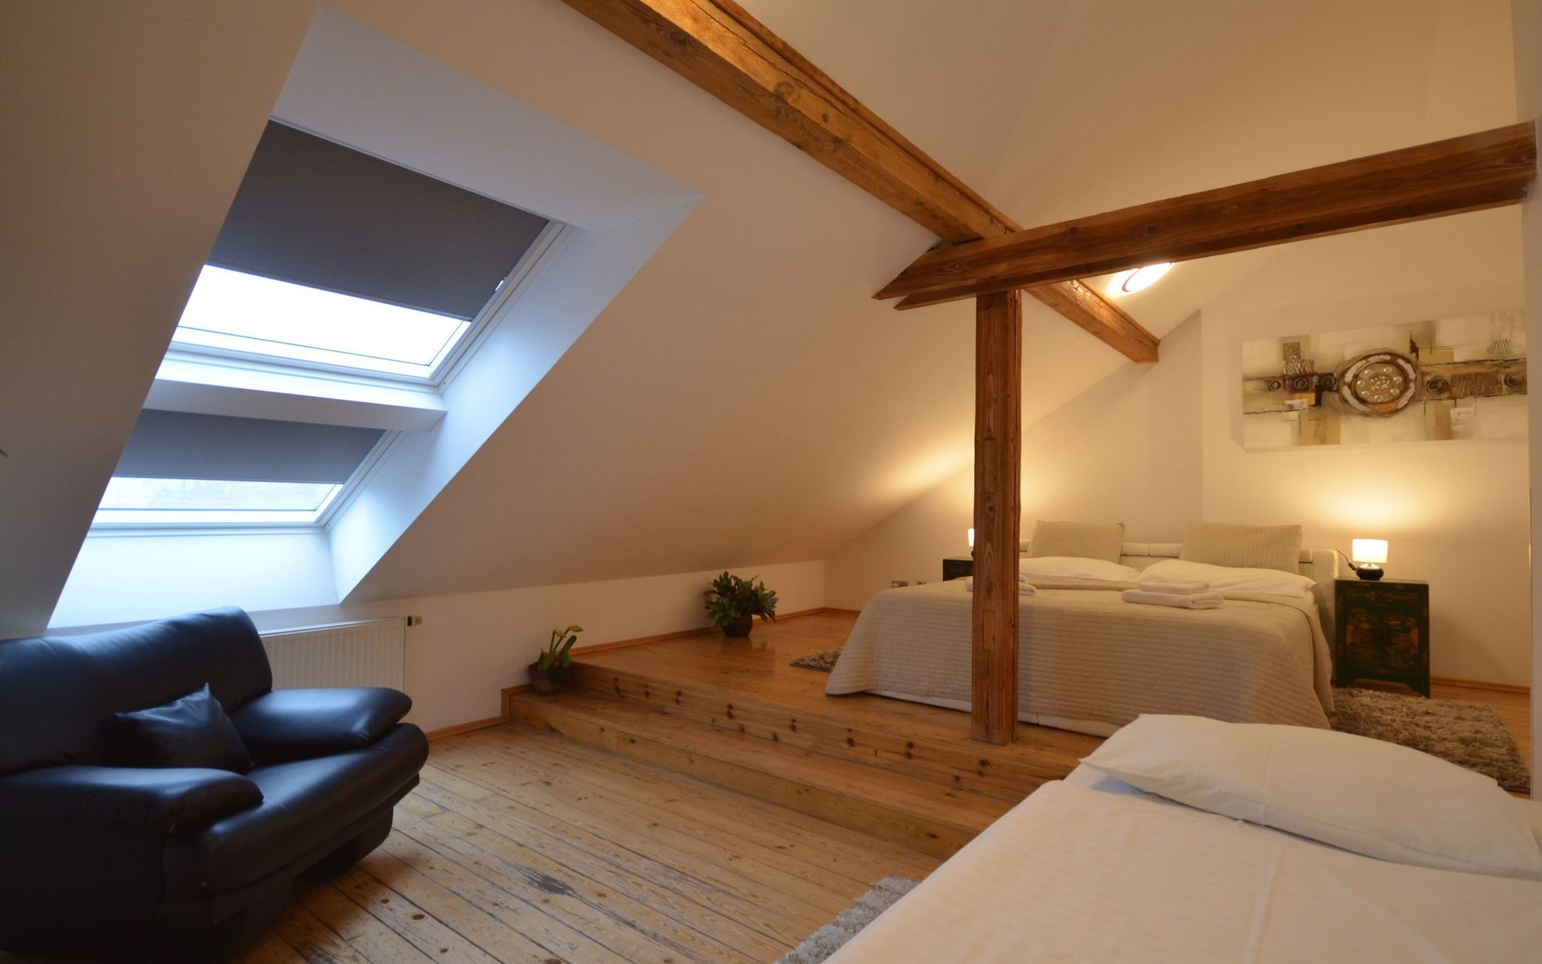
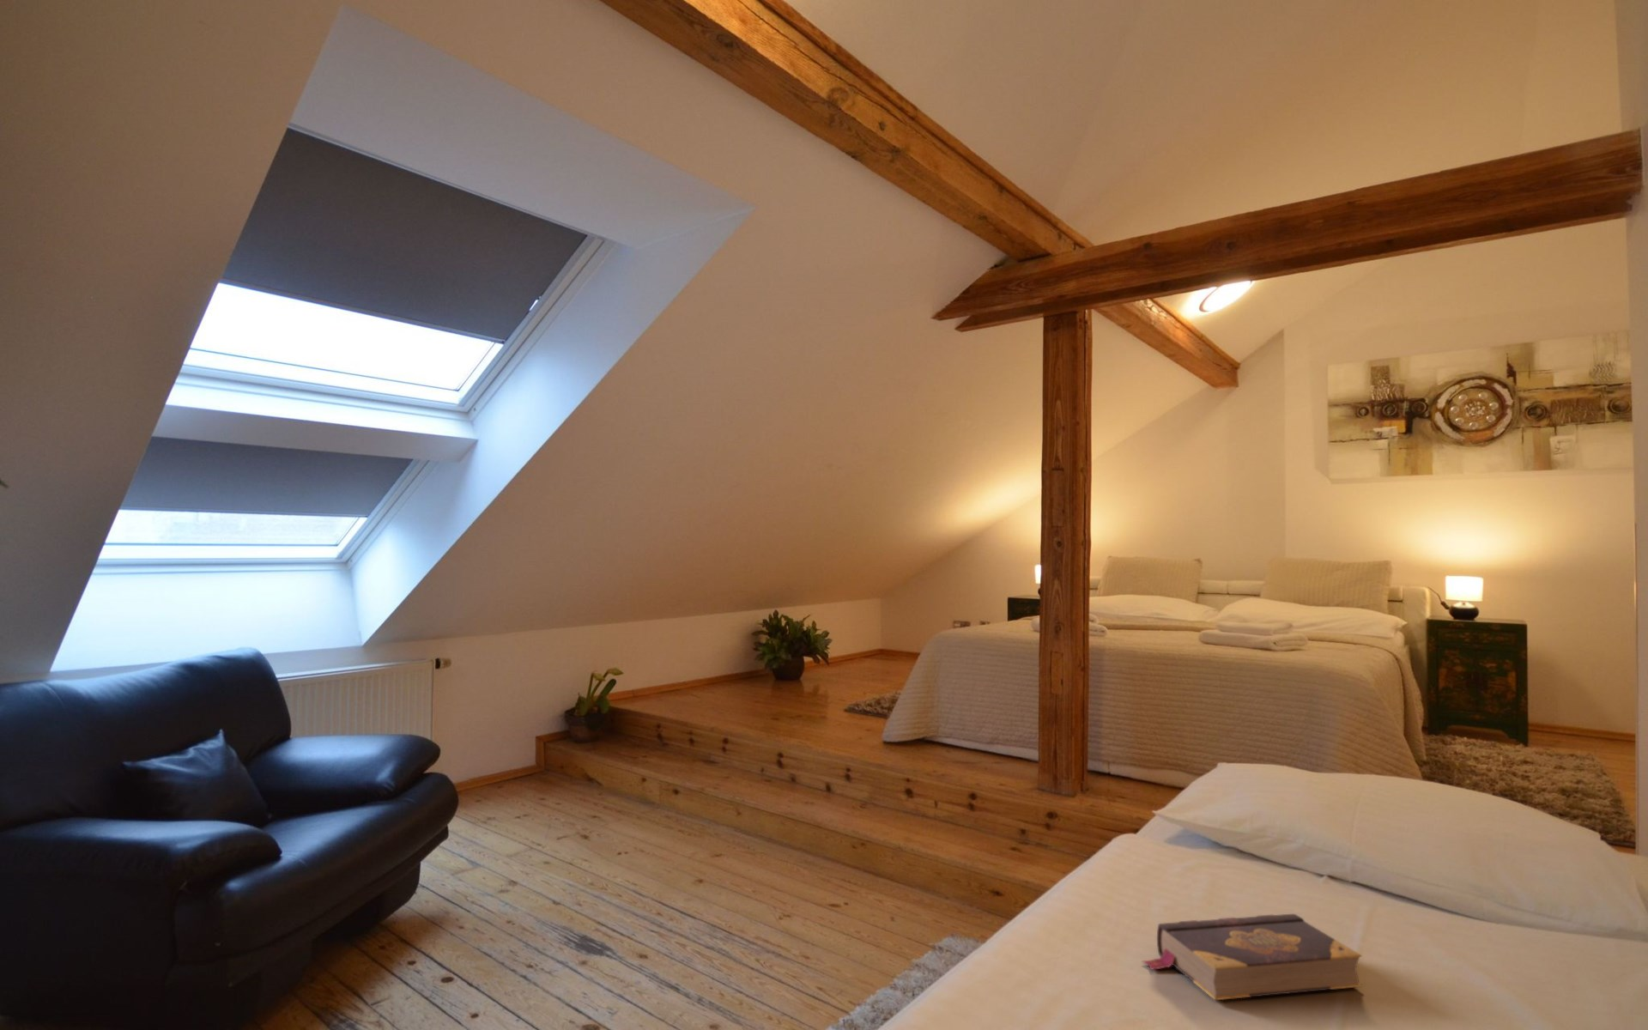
+ book (1243, 954)
